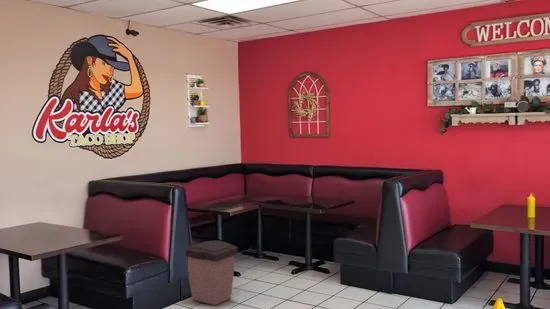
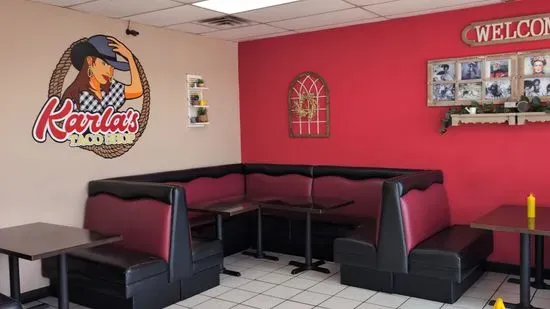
- trash can (210, 272)
